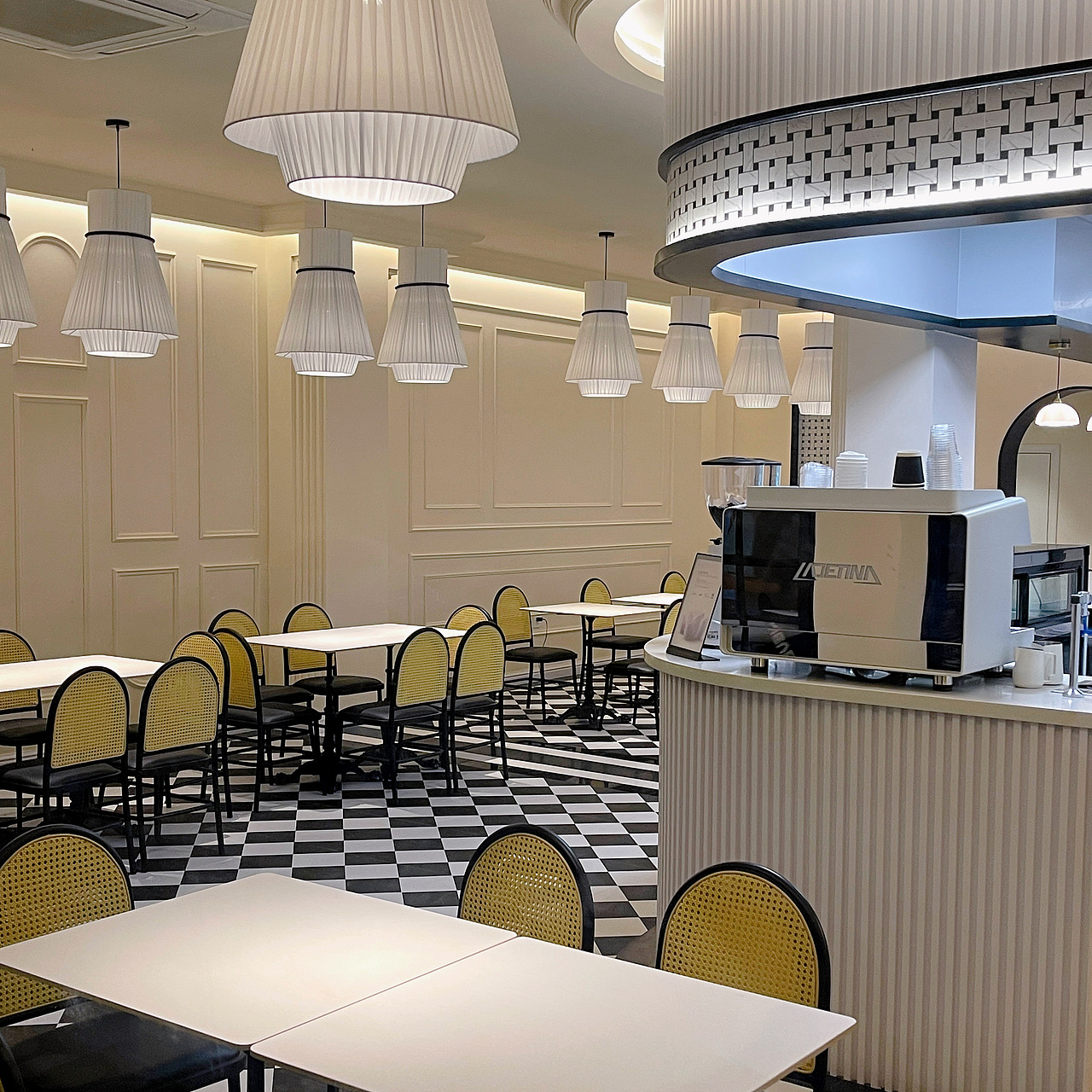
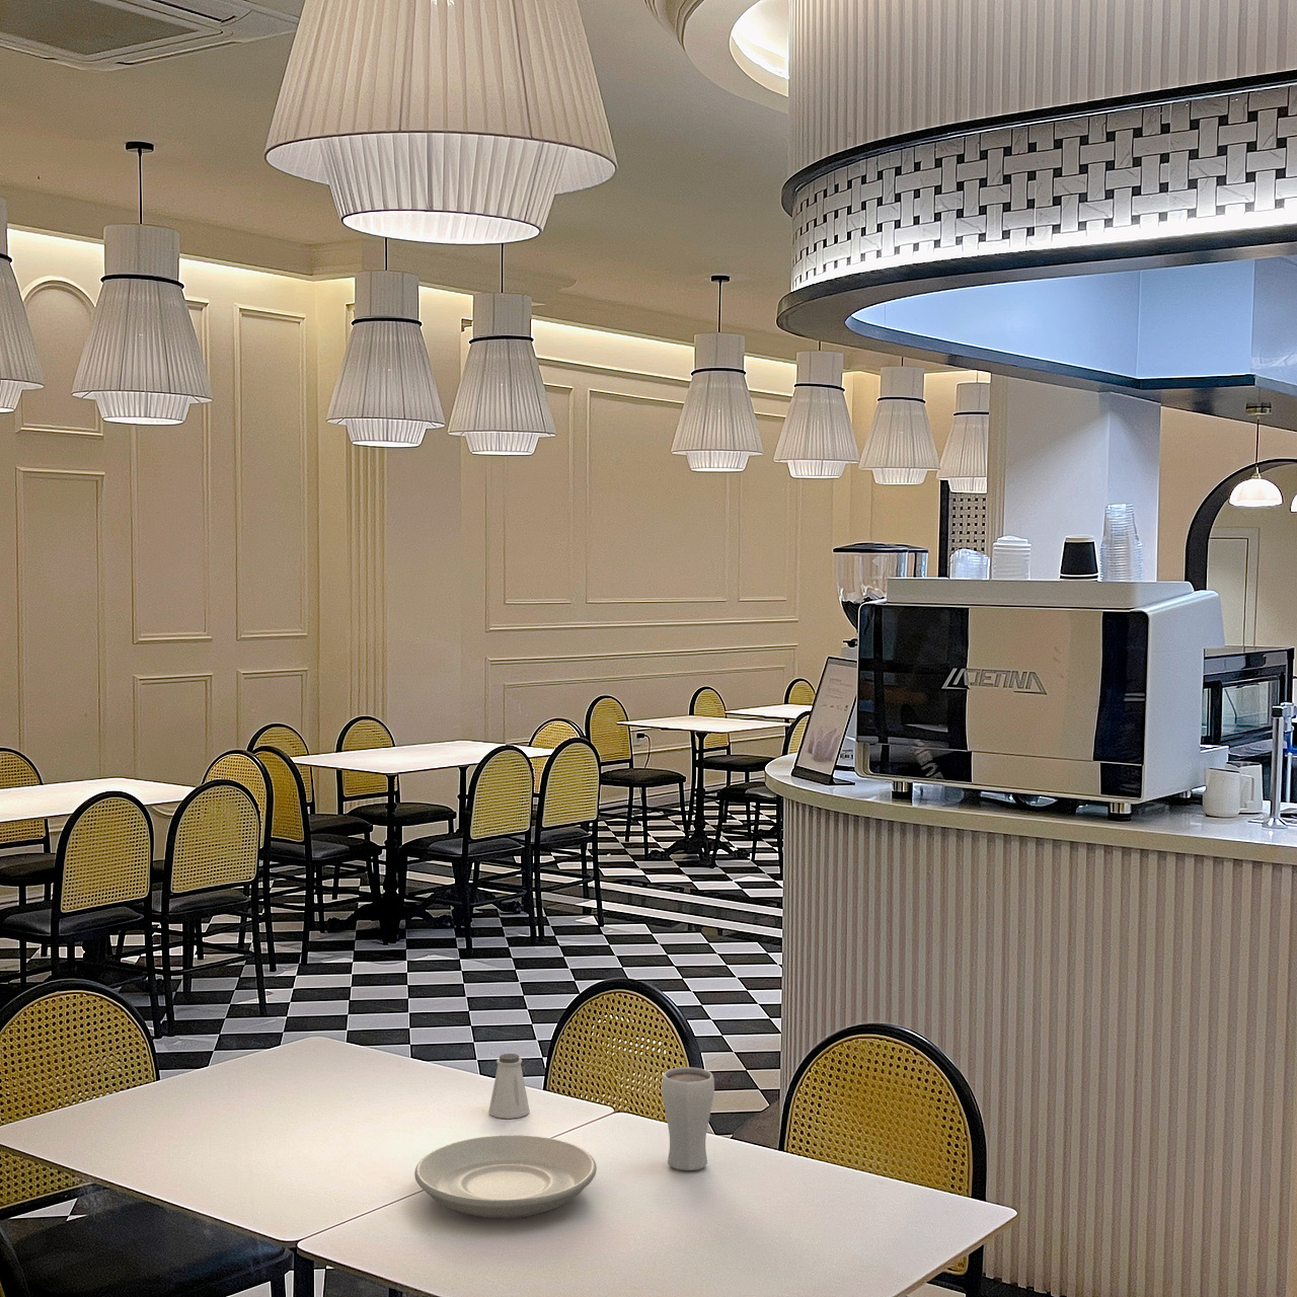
+ drinking glass (687, 1120)
+ plate (506, 1179)
+ saltshaker (508, 1083)
